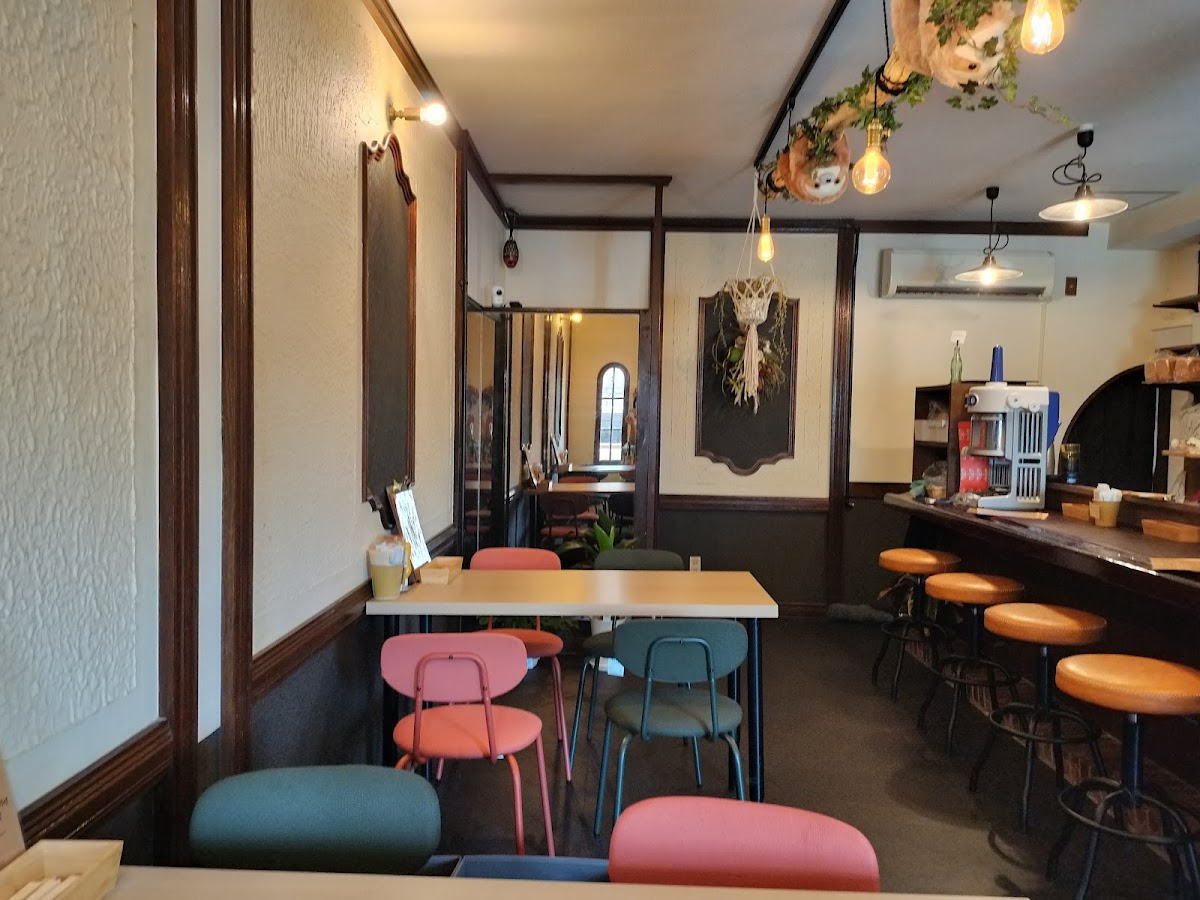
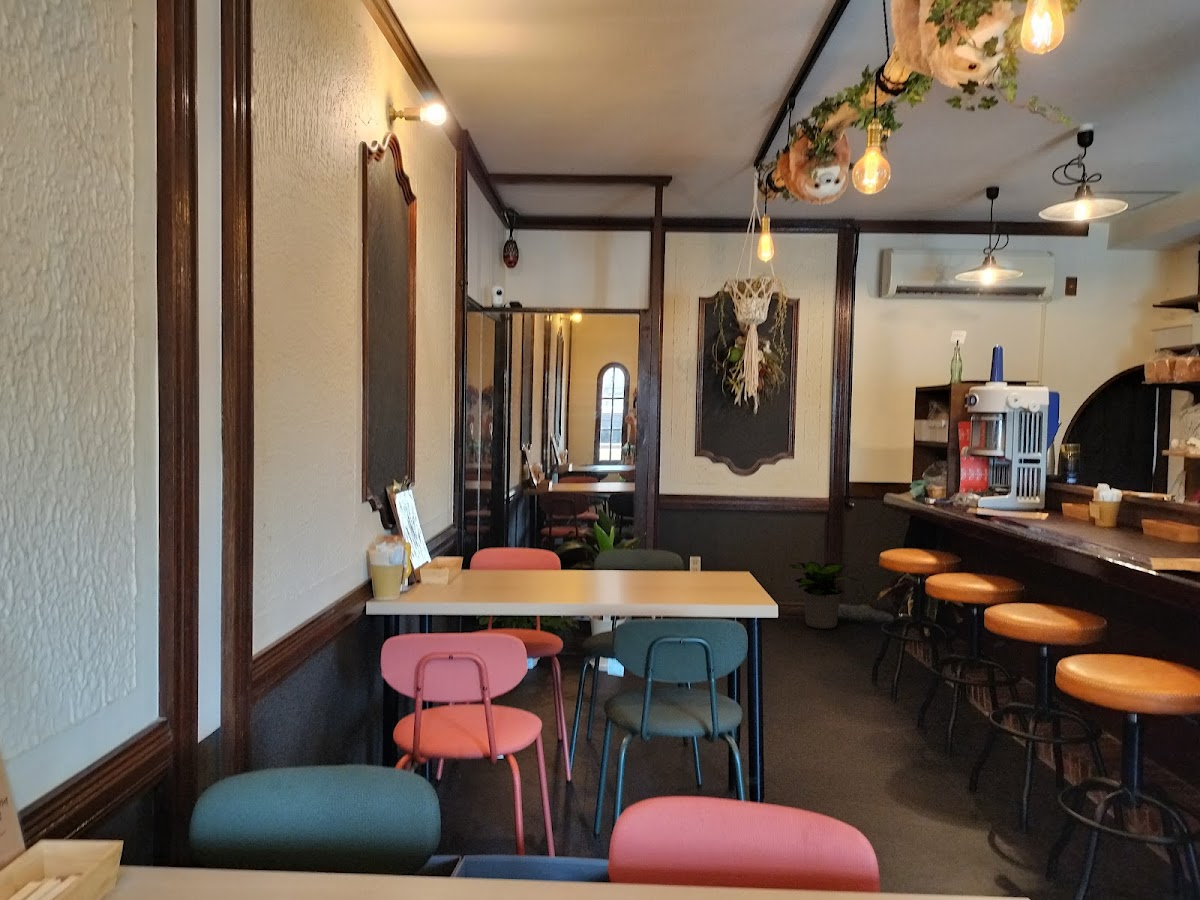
+ potted plant (824, 595)
